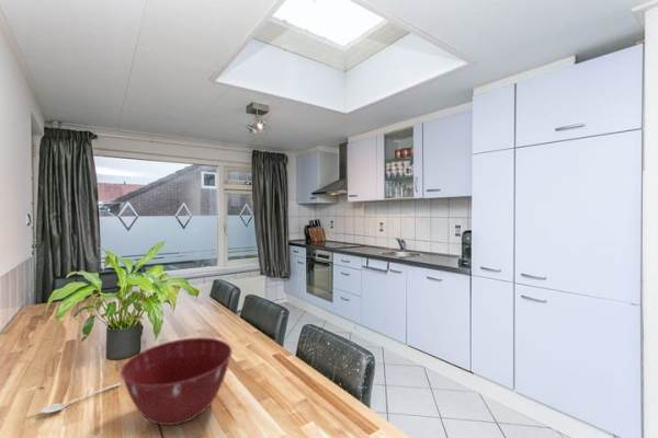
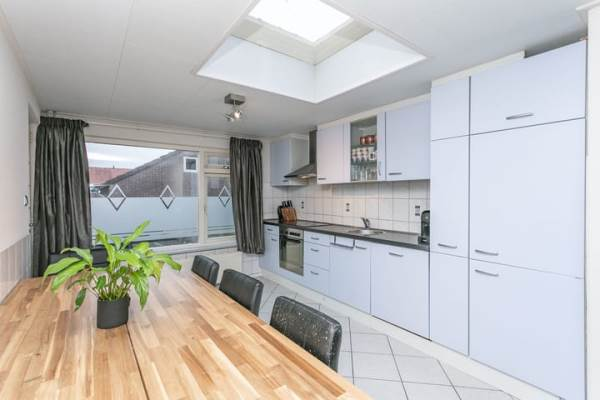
- mixing bowl (180, 383)
- stirrer (83, 396)
